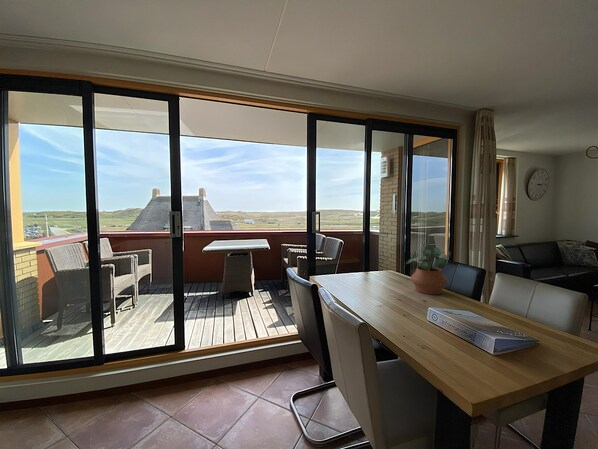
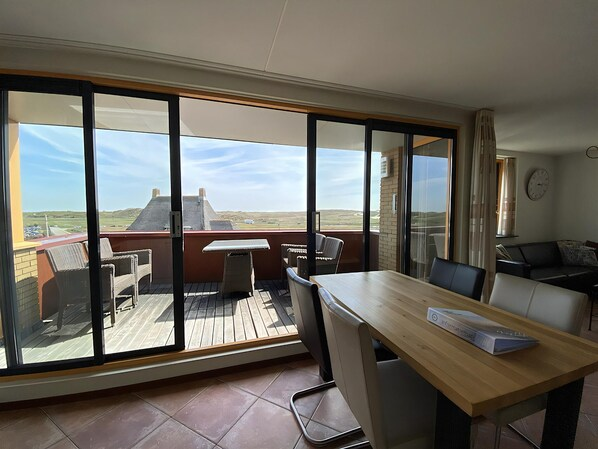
- potted plant (425, 268)
